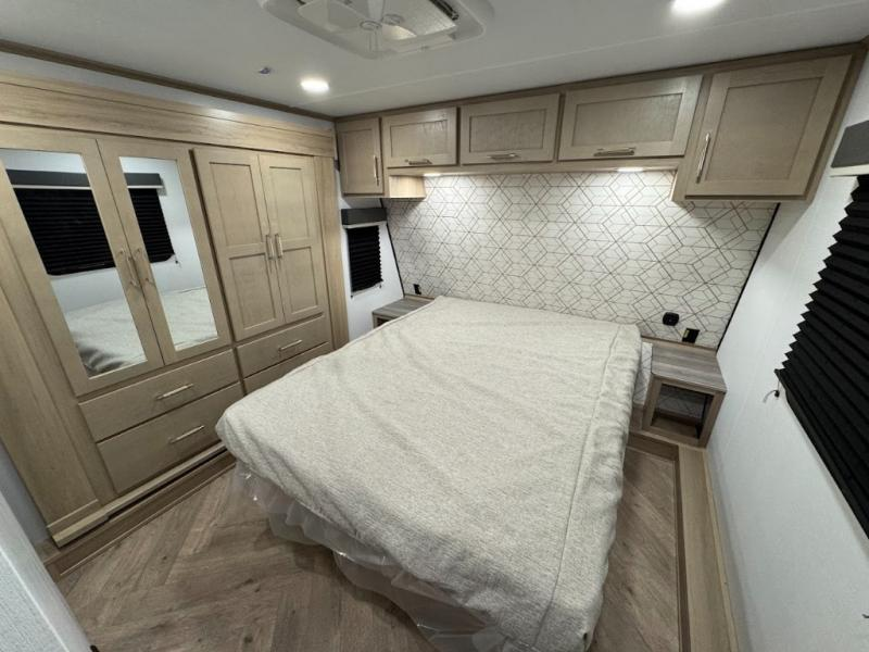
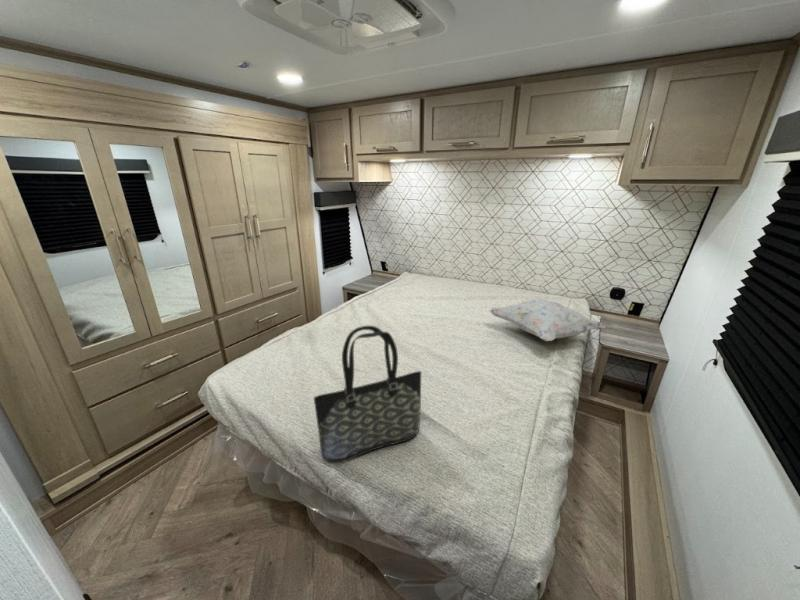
+ tote bag (370, 389)
+ decorative pillow (544, 318)
